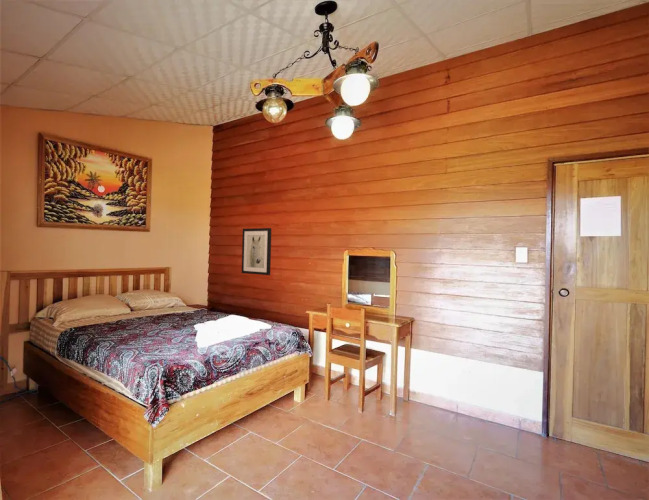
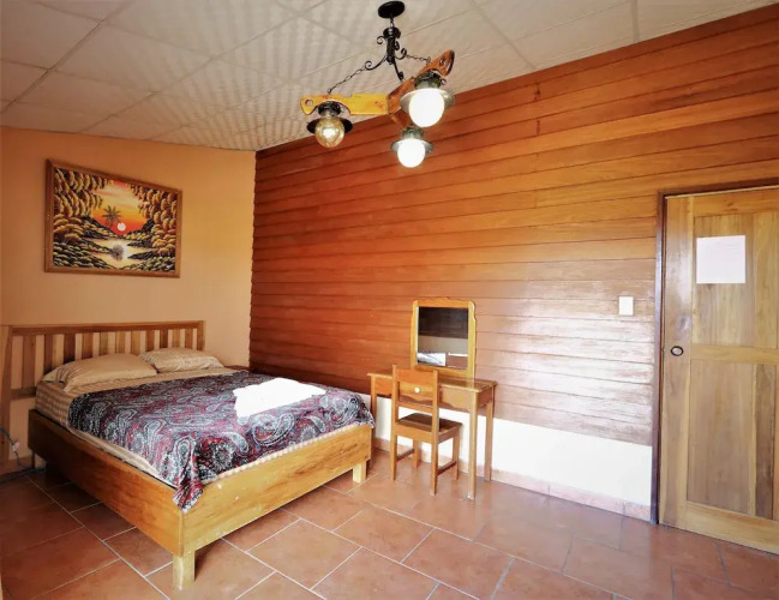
- wall art (256, 251)
